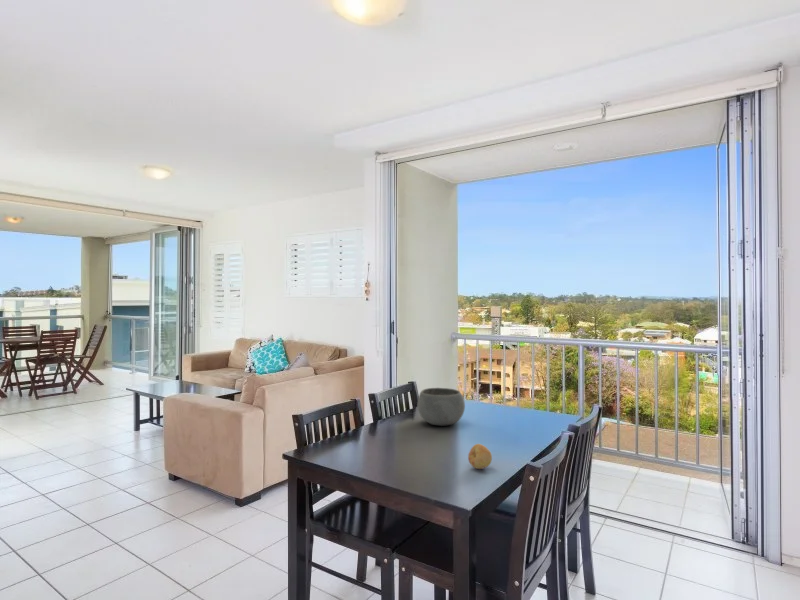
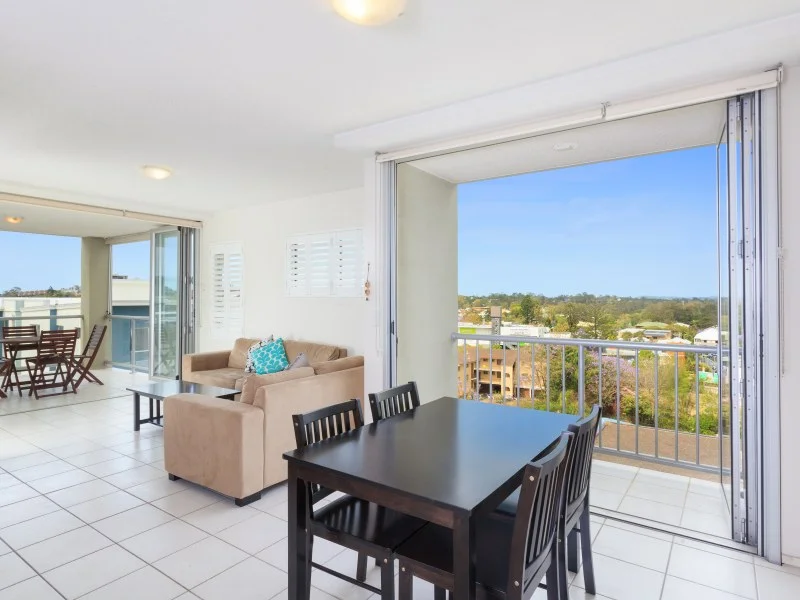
- fruit (480, 456)
- bowl (440, 407)
